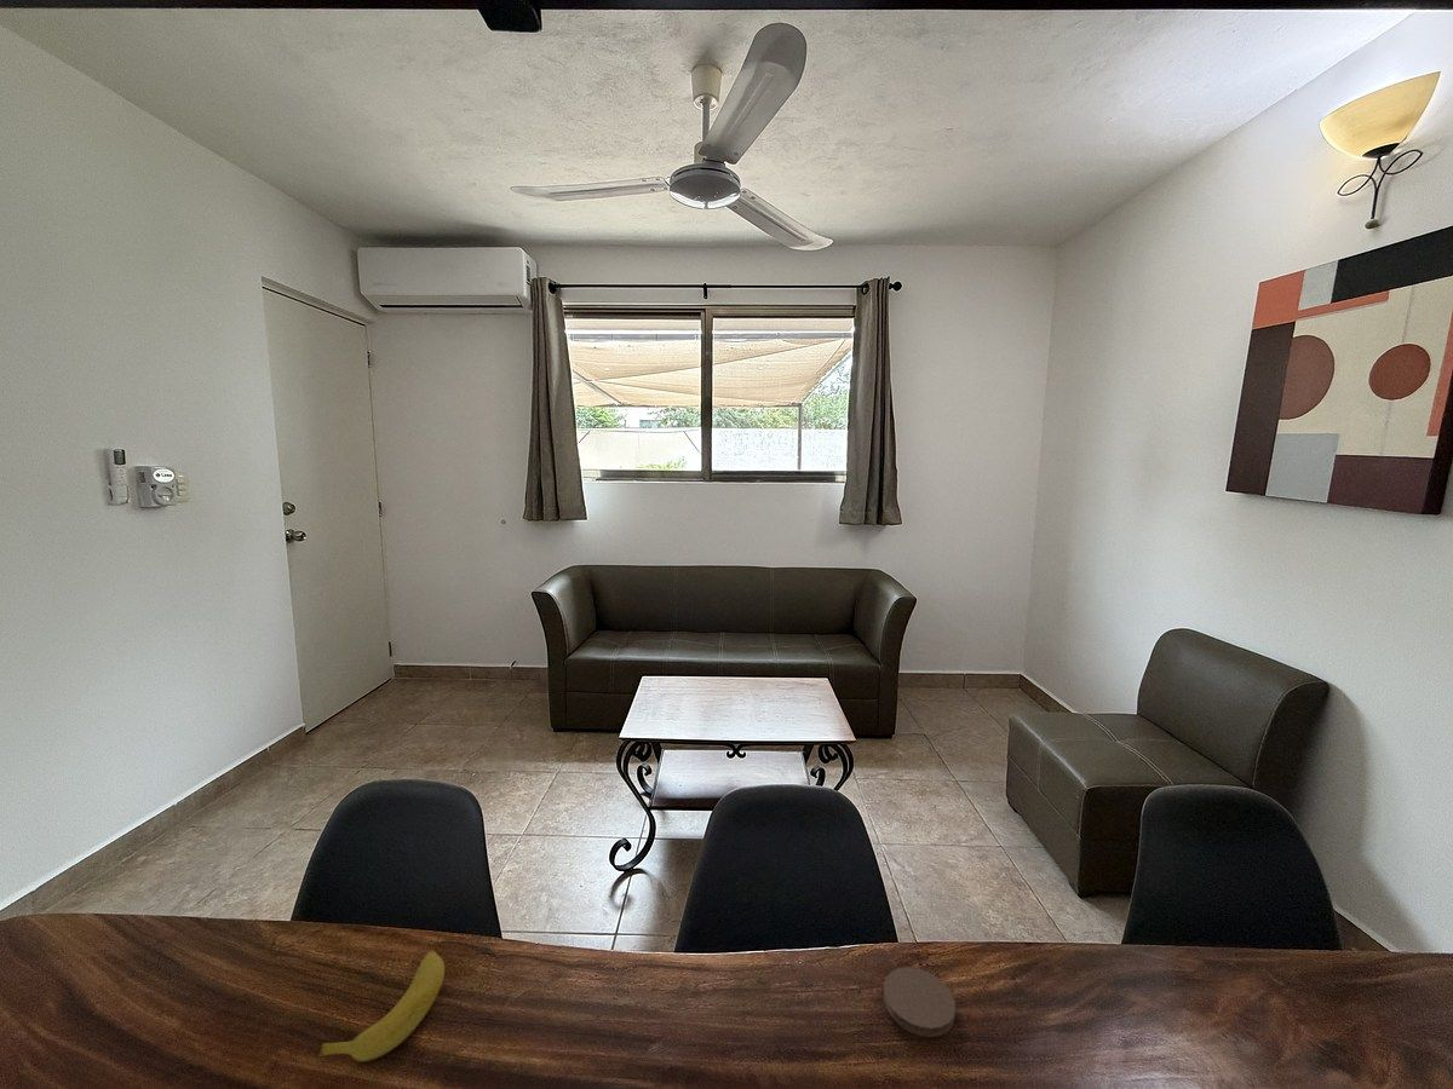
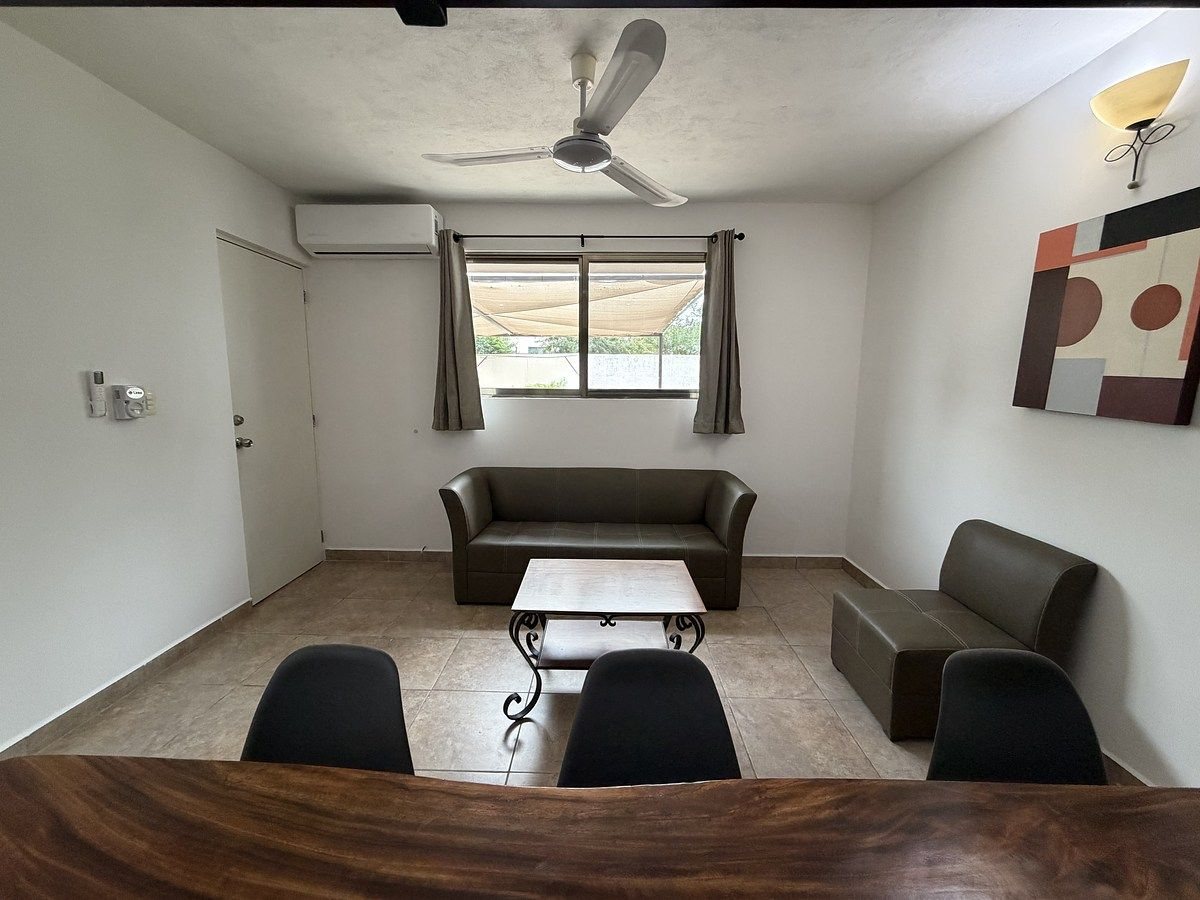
- banana (397, 1003)
- coaster (918, 999)
